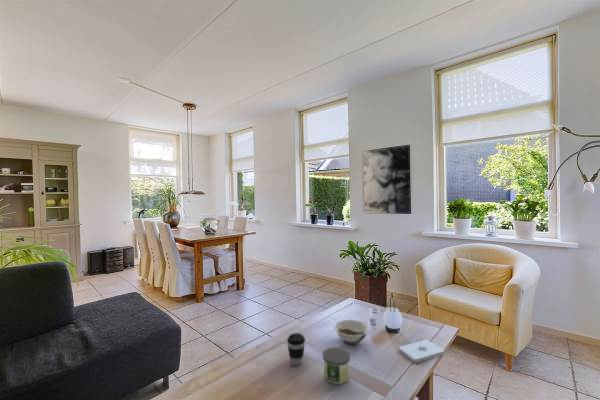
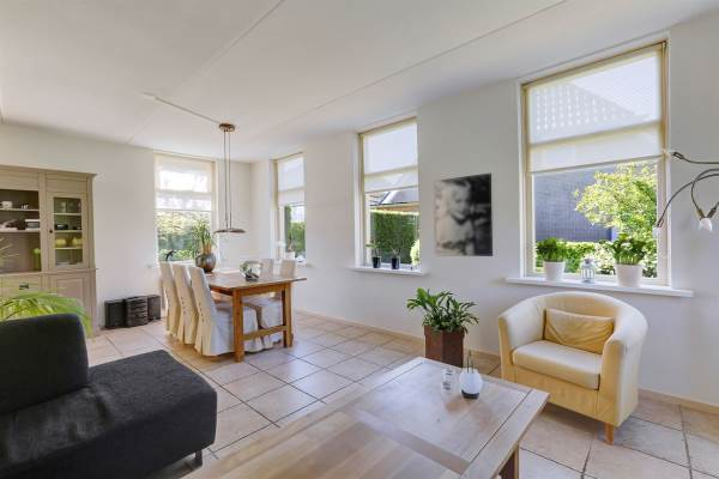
- coffee cup (296, 349)
- candle (336, 365)
- notepad (421, 350)
- bowl (351, 334)
